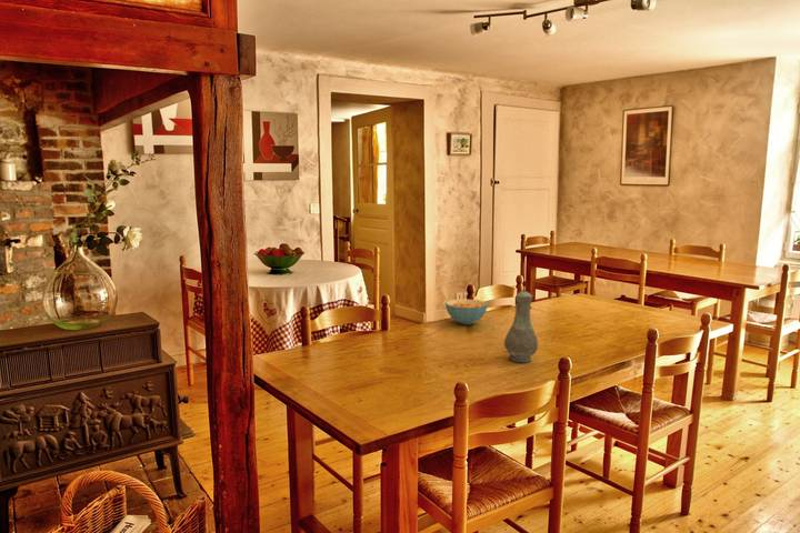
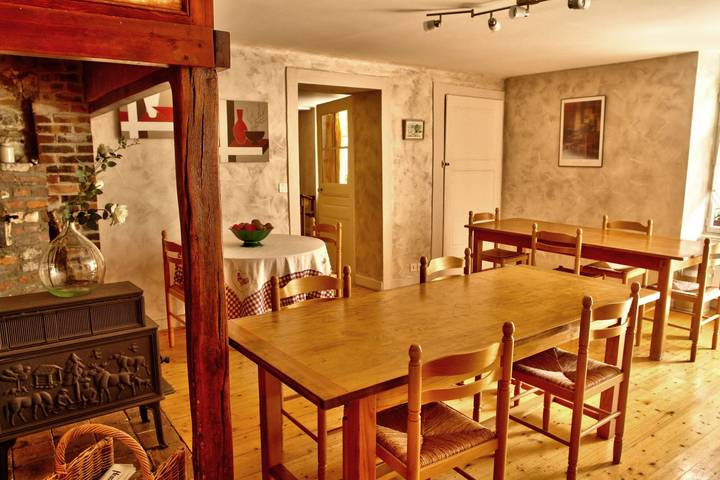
- vase (521, 324)
- cereal bowl (466, 313)
